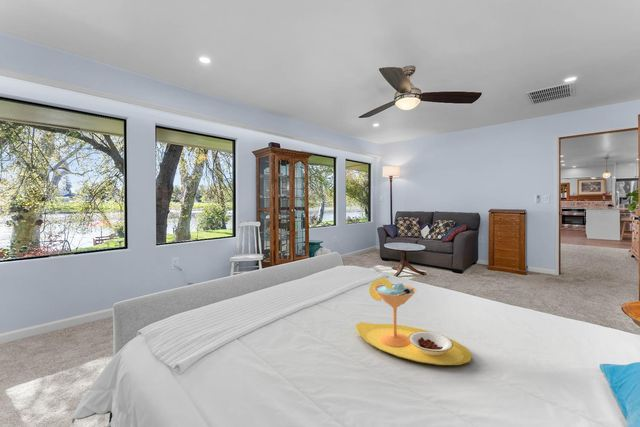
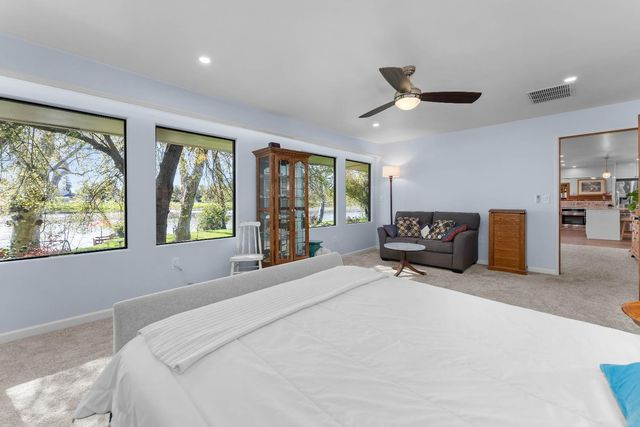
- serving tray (403, 303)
